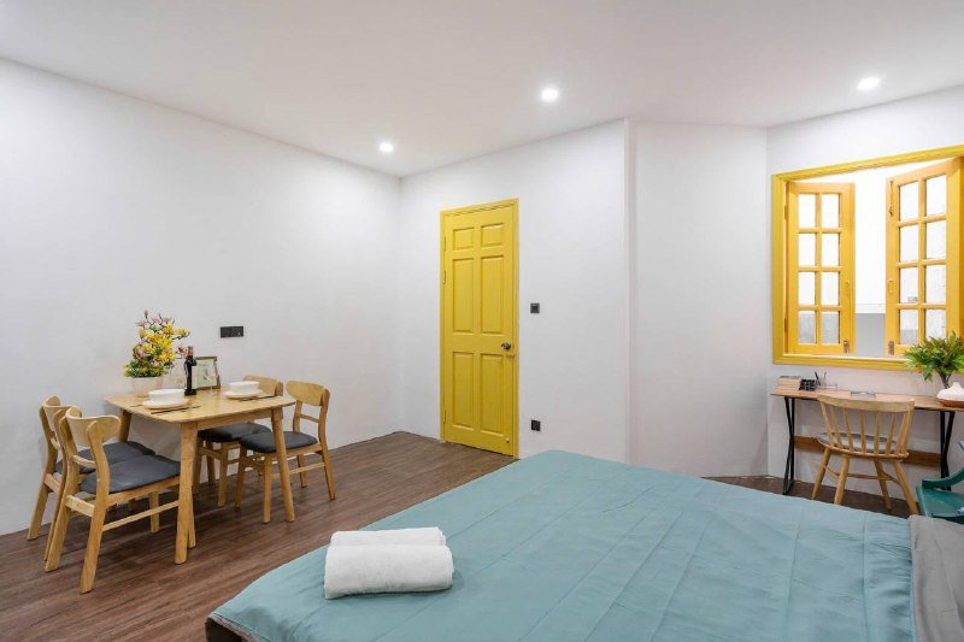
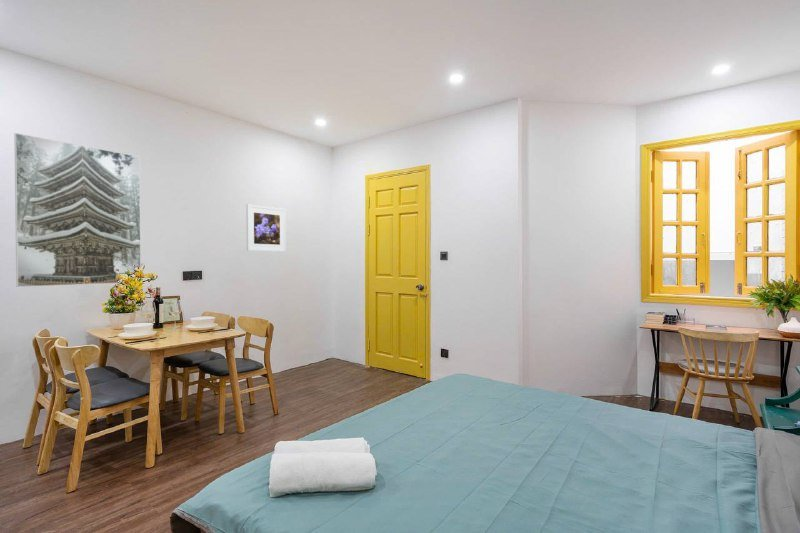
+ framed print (267, 229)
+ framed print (84, 215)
